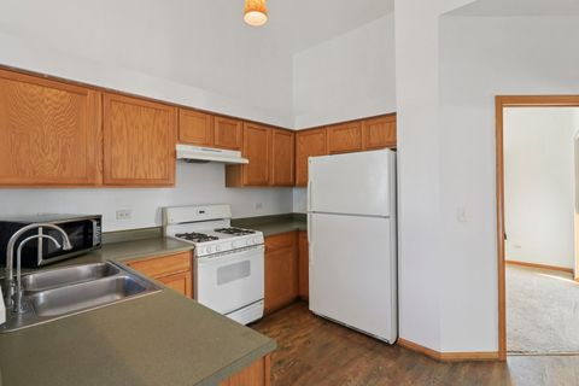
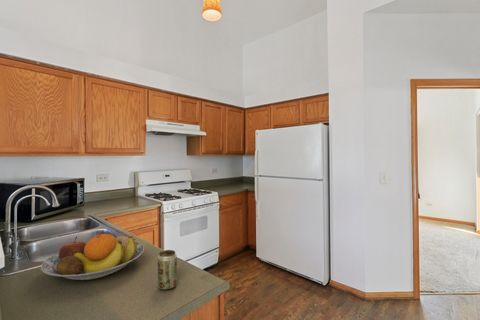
+ fruit bowl (97, 251)
+ beverage can (167, 269)
